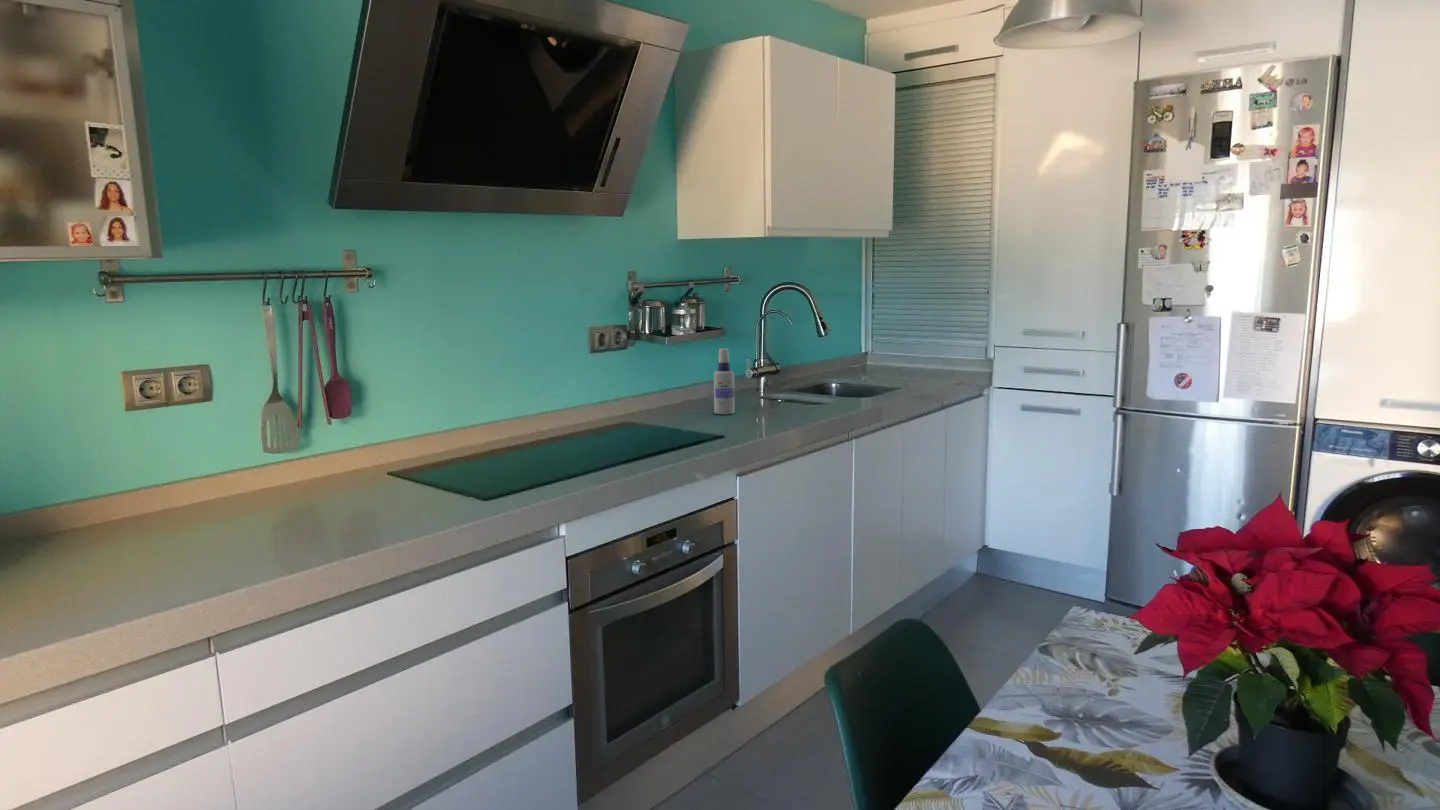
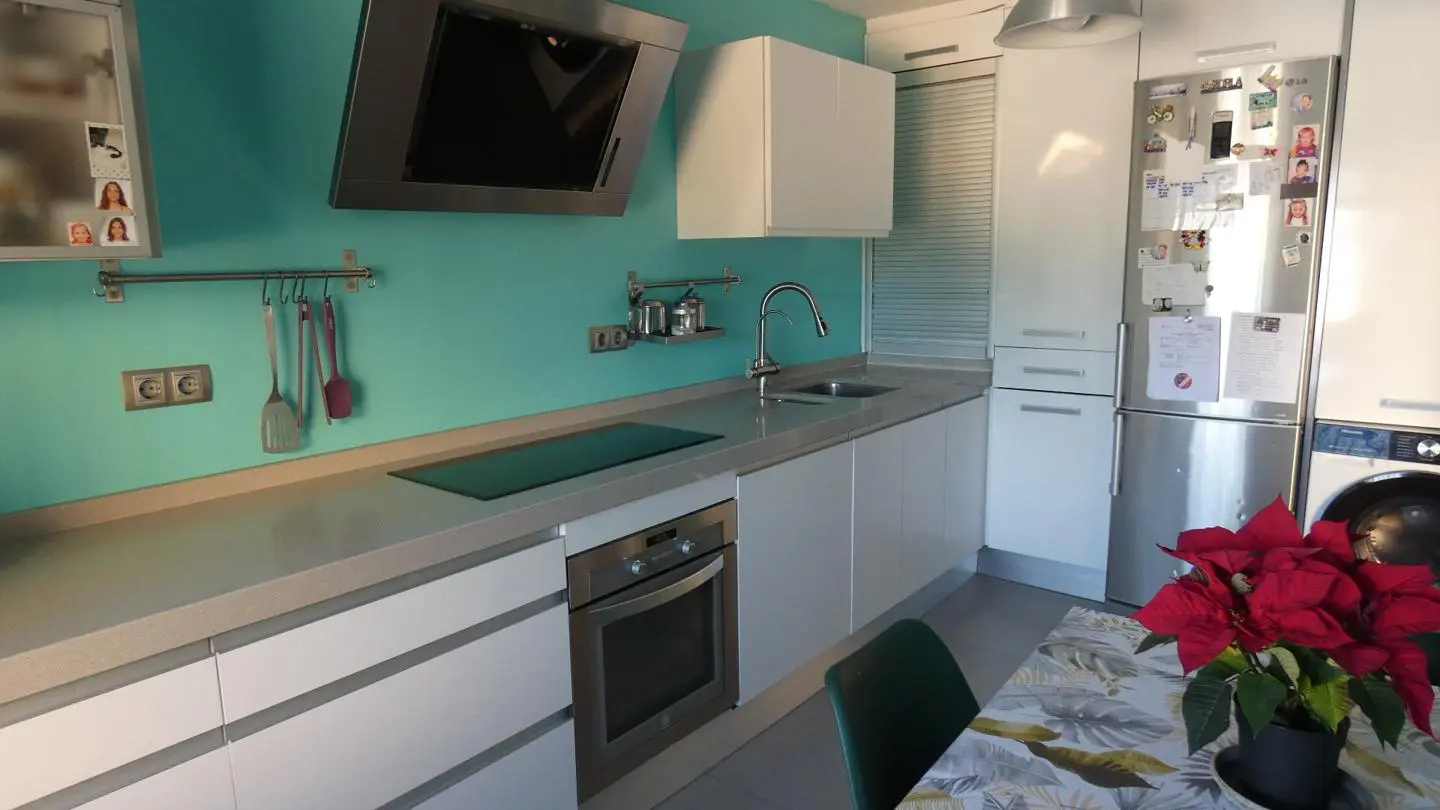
- spray bottle (724, 381)
